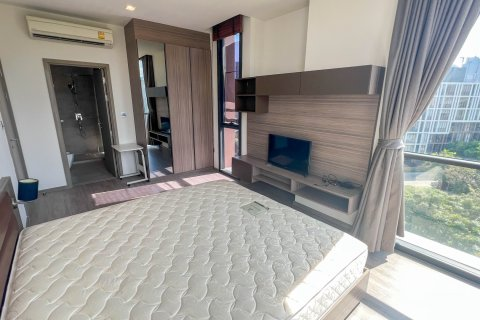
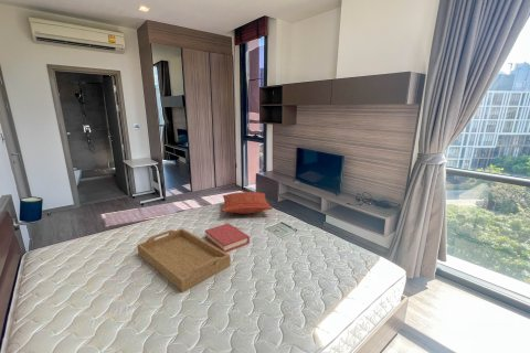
+ hardback book (226, 236)
+ pillow (245, 202)
+ serving tray (182, 253)
